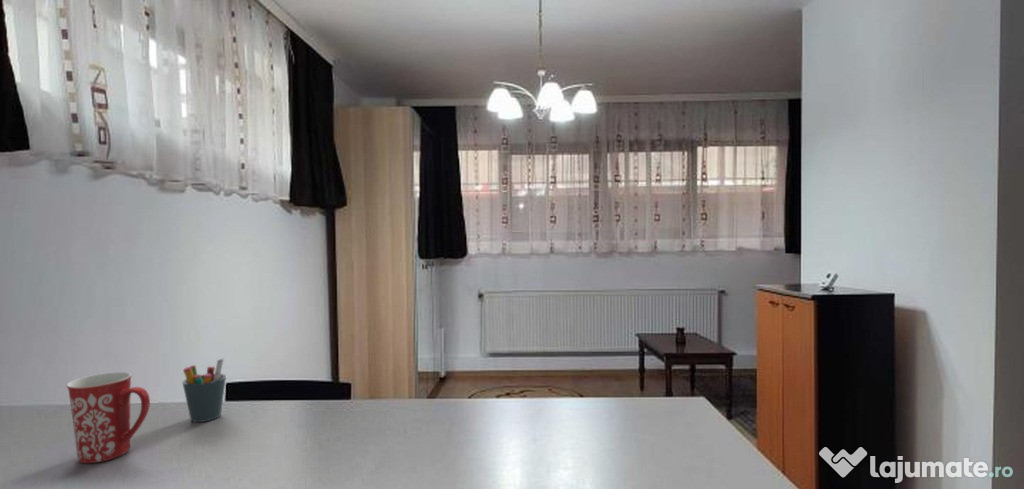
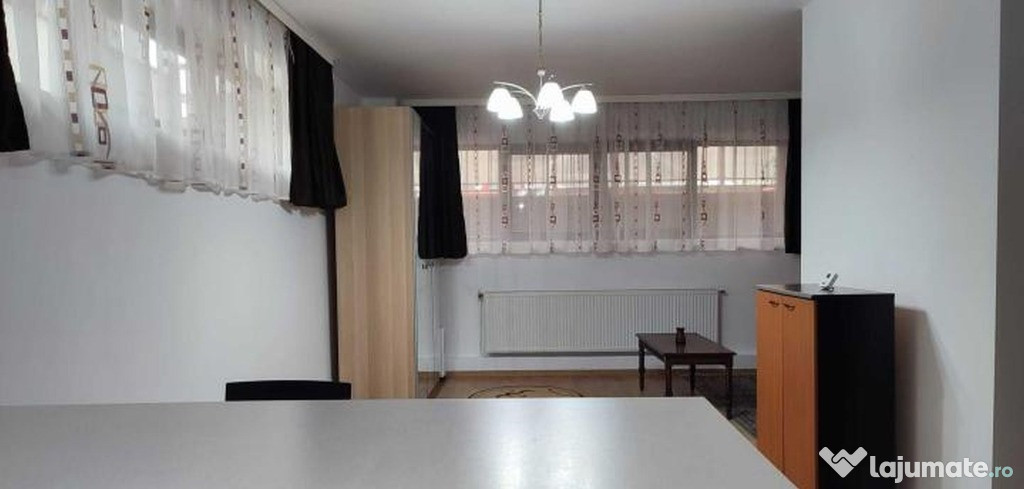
- mug (111, 416)
- pen holder (204, 387)
